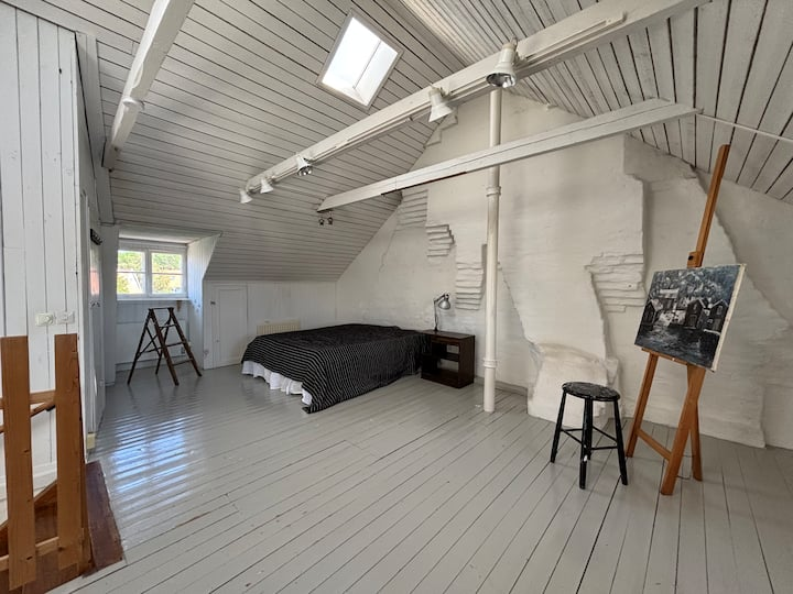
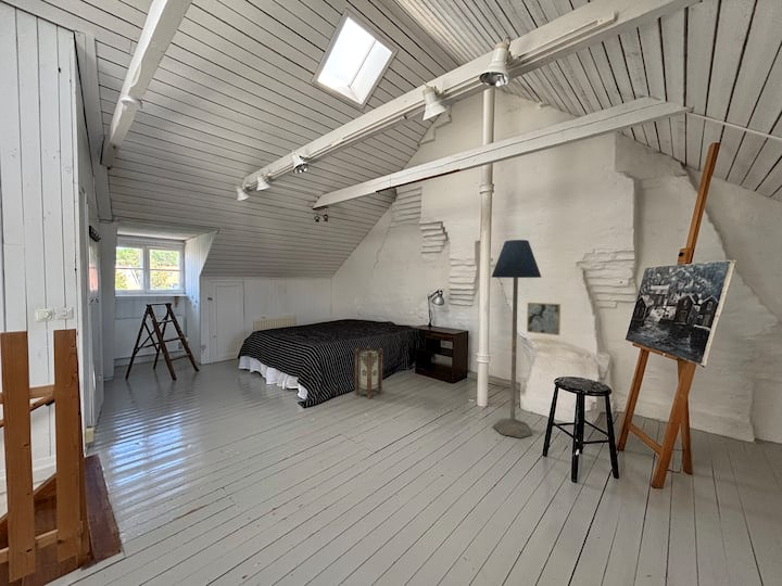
+ lantern (368, 371)
+ floor lamp (514, 335)
+ wall art (543, 318)
